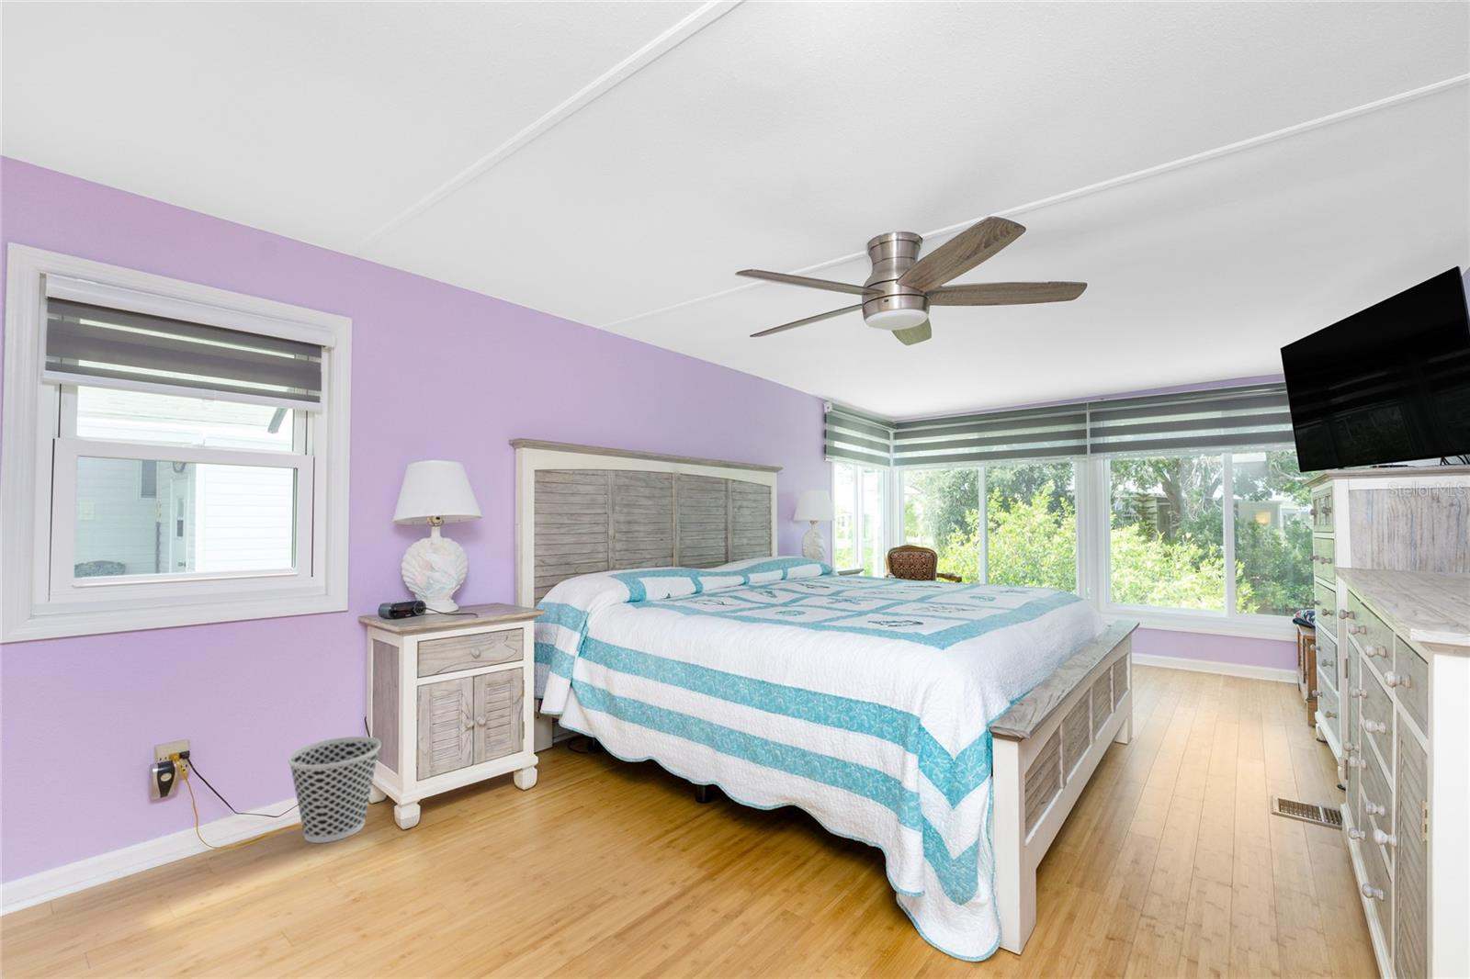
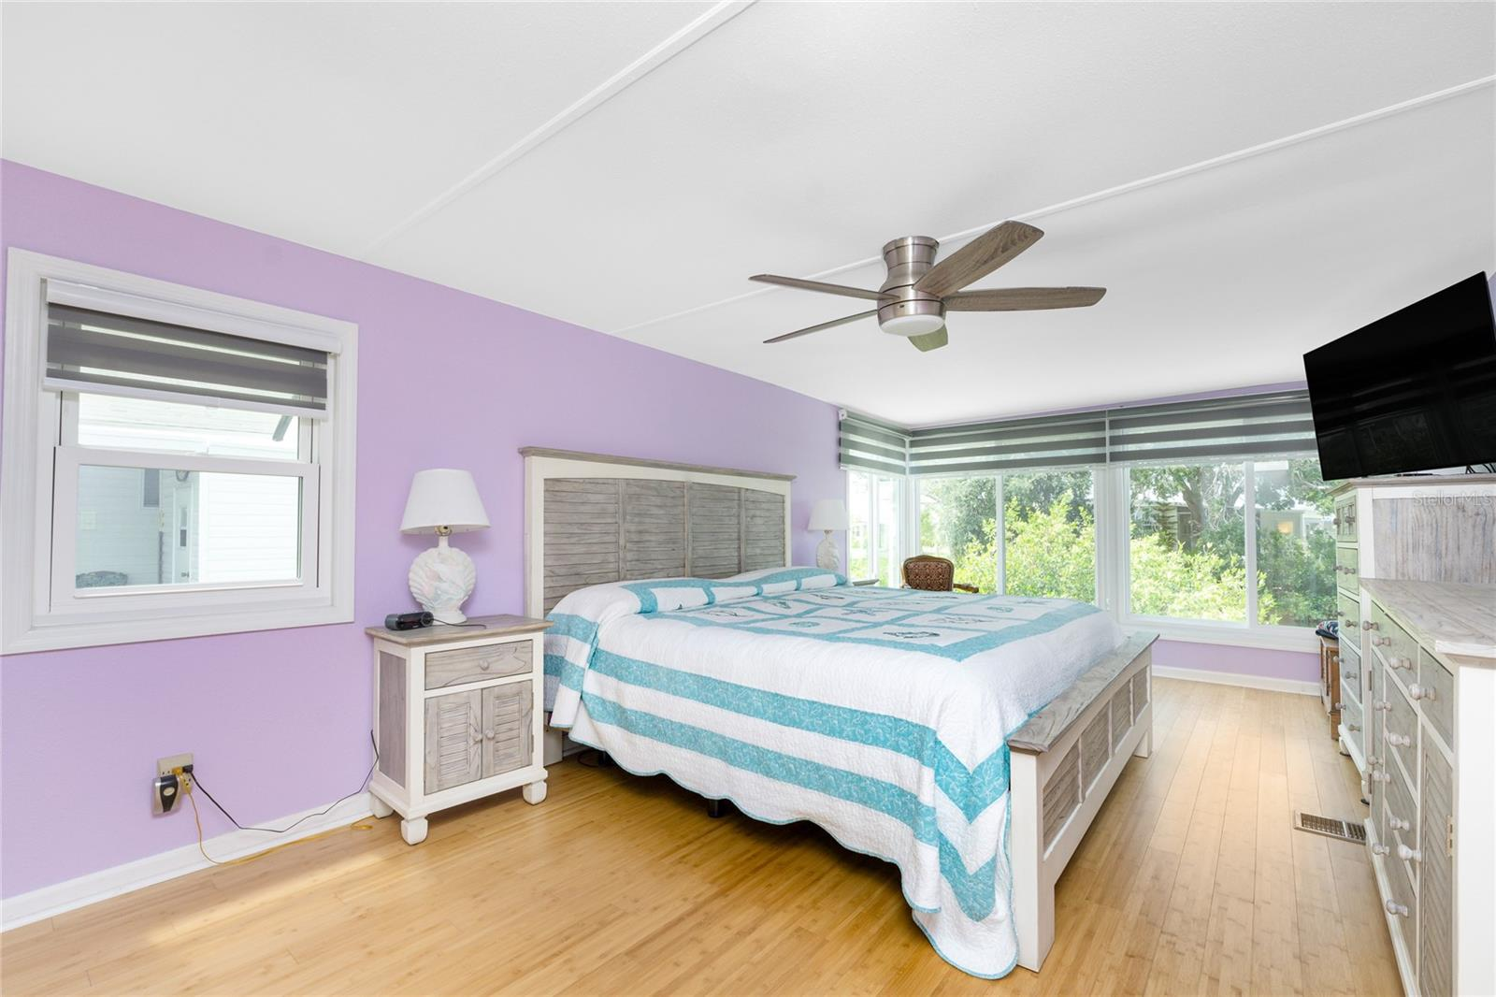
- wastebasket (336, 789)
